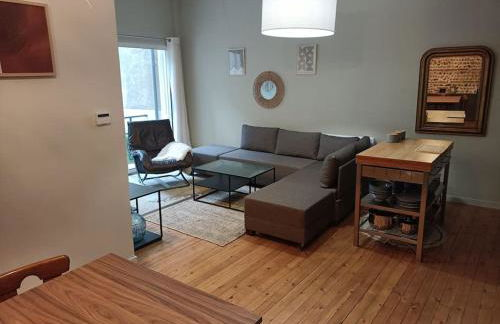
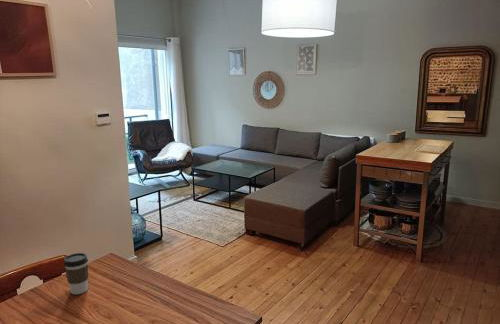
+ coffee cup (77, 273)
